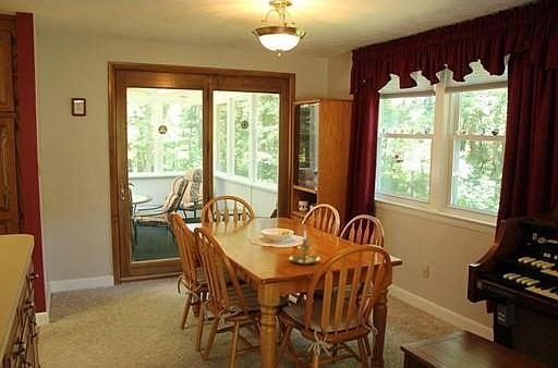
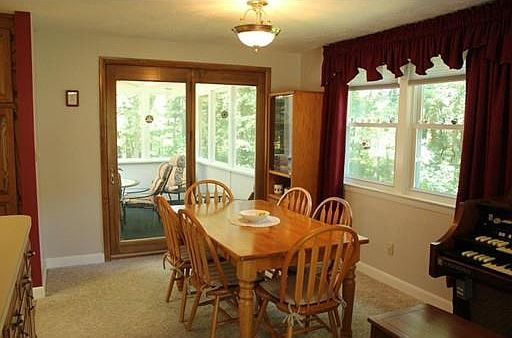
- candle holder (306, 246)
